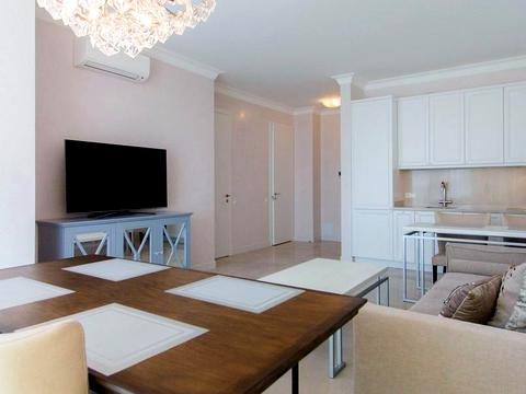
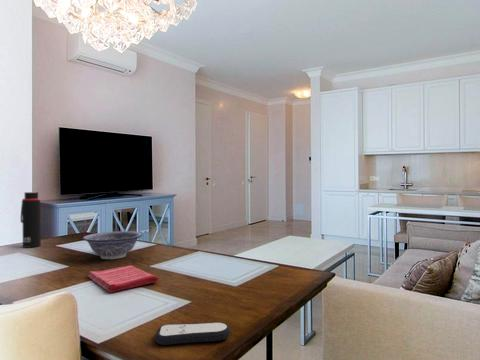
+ dish towel (122, 276)
+ remote control (193, 332)
+ water bottle (30, 219)
+ decorative bowl (113, 246)
